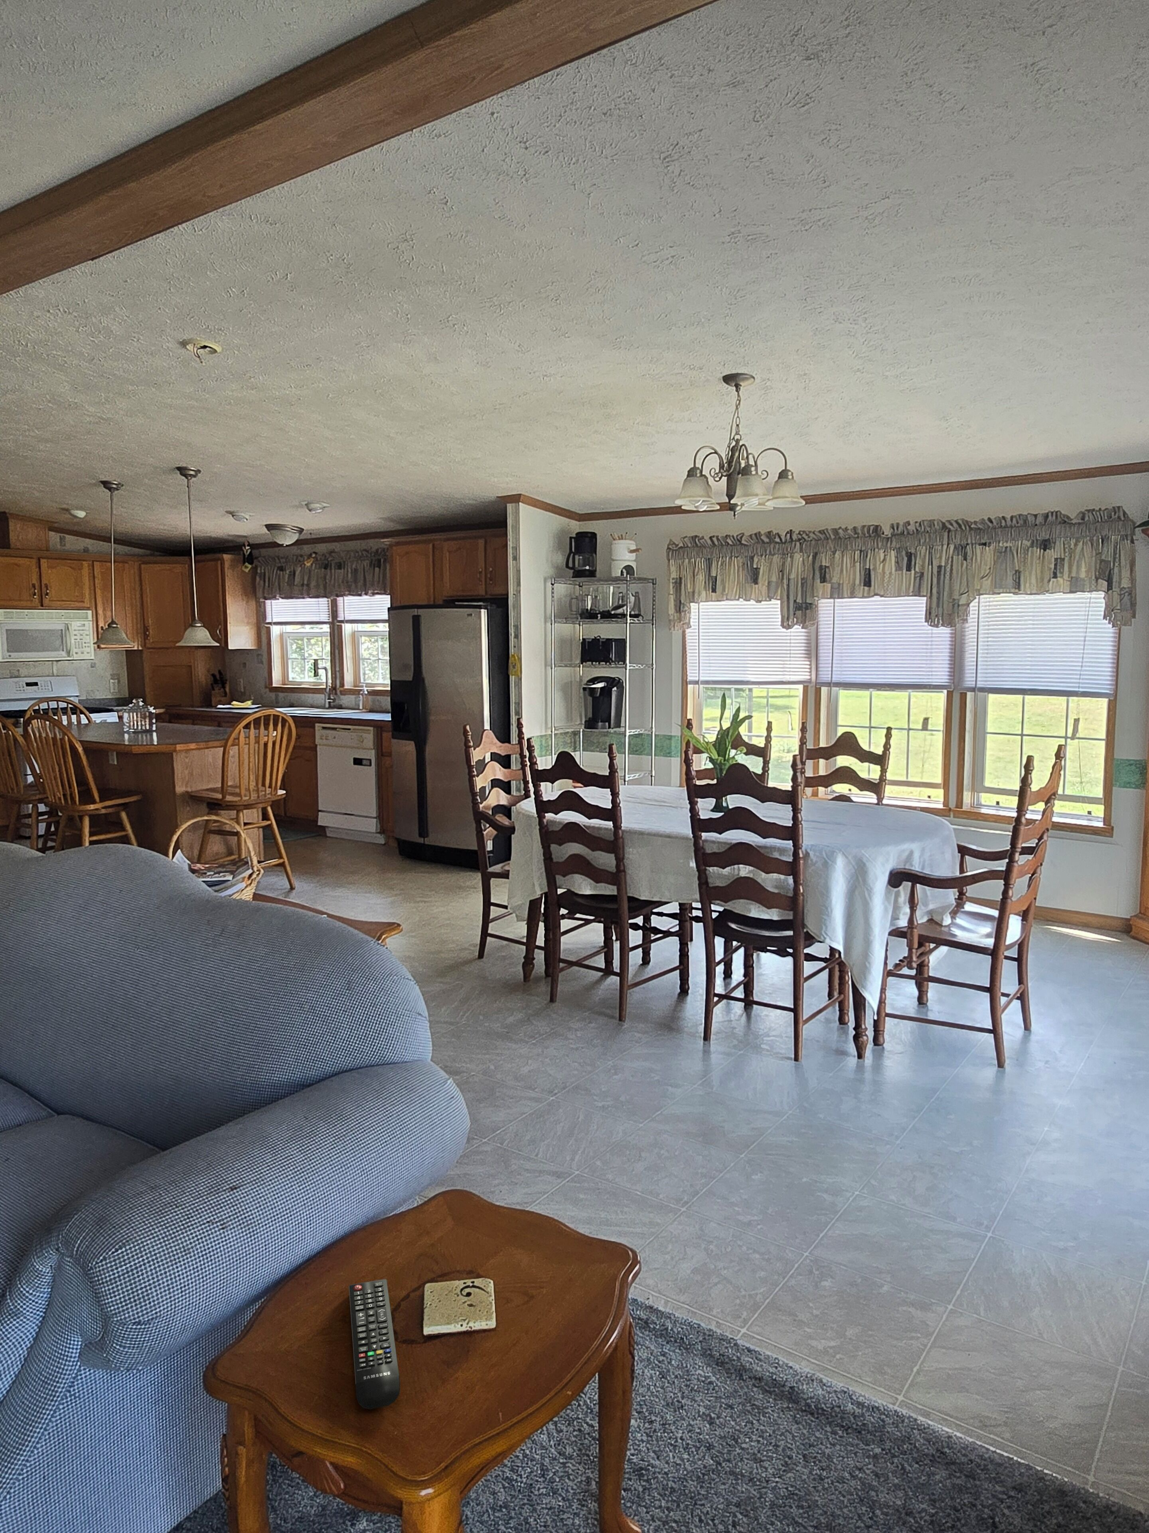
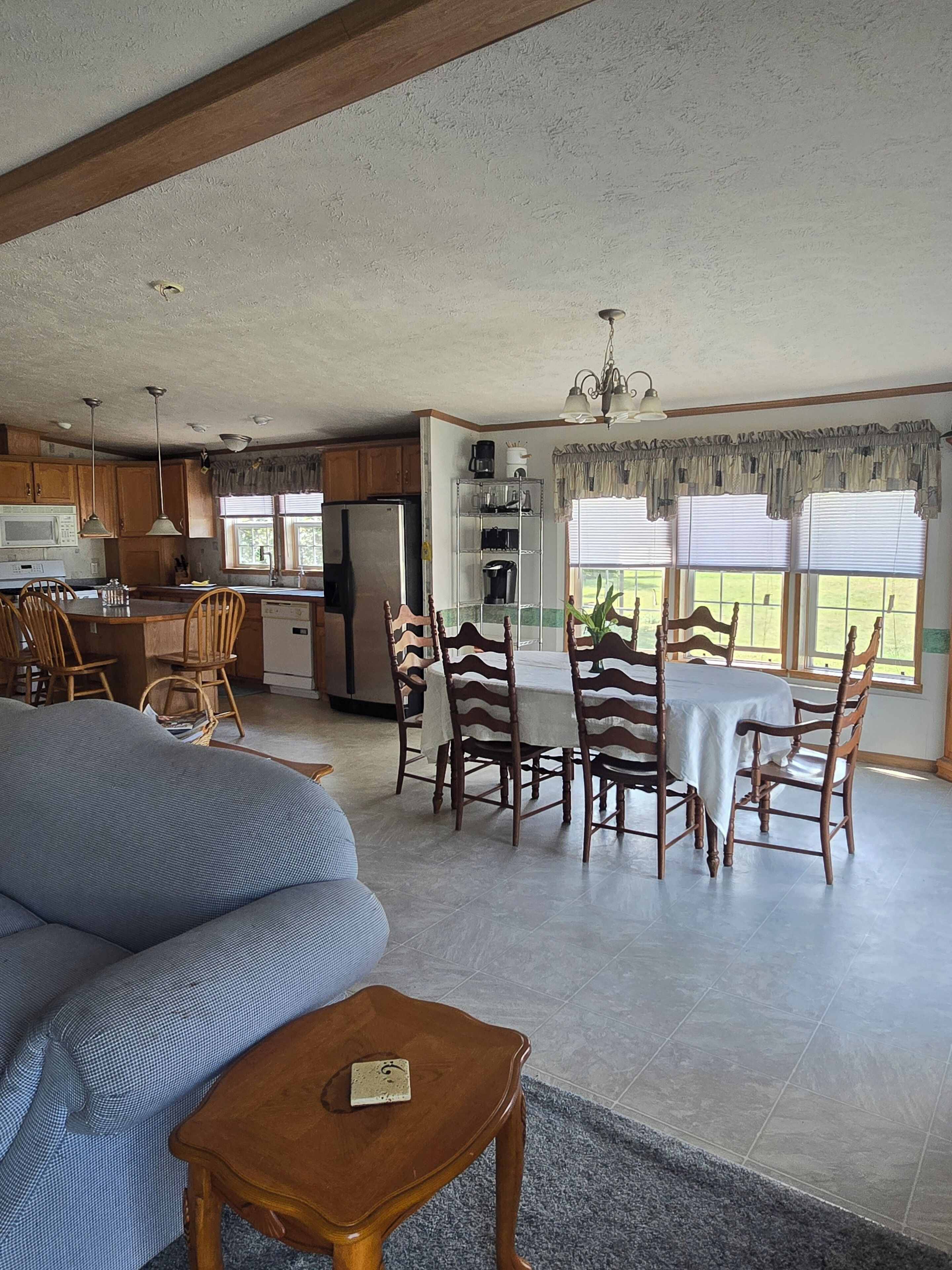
- remote control (372, 1335)
